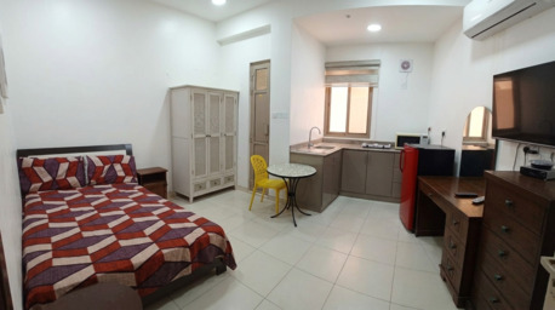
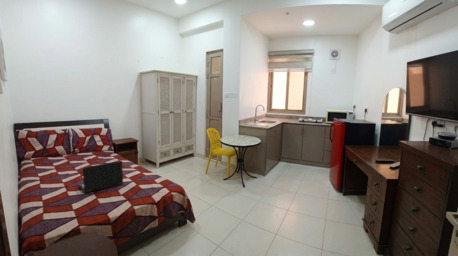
+ laptop (100, 173)
